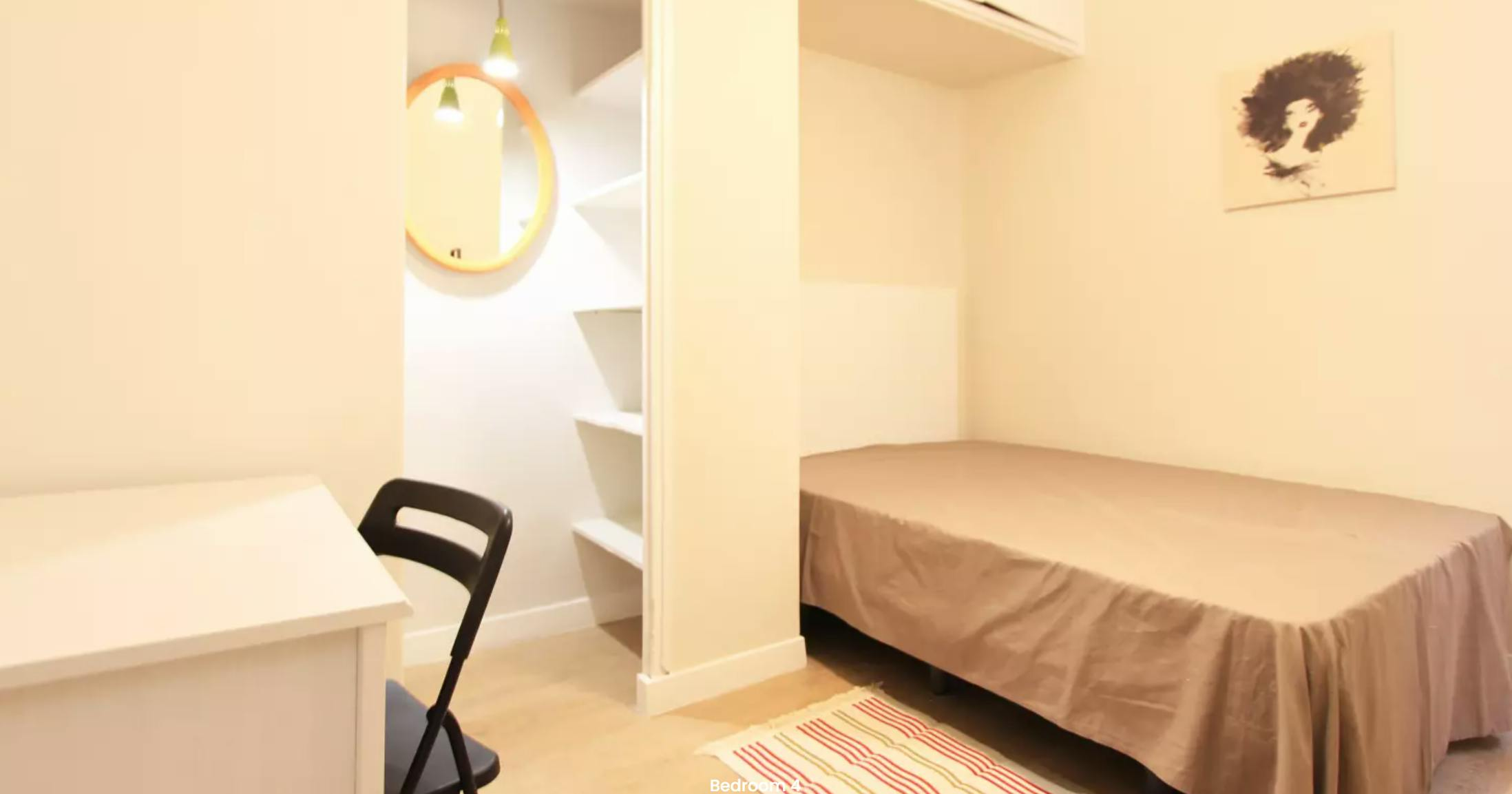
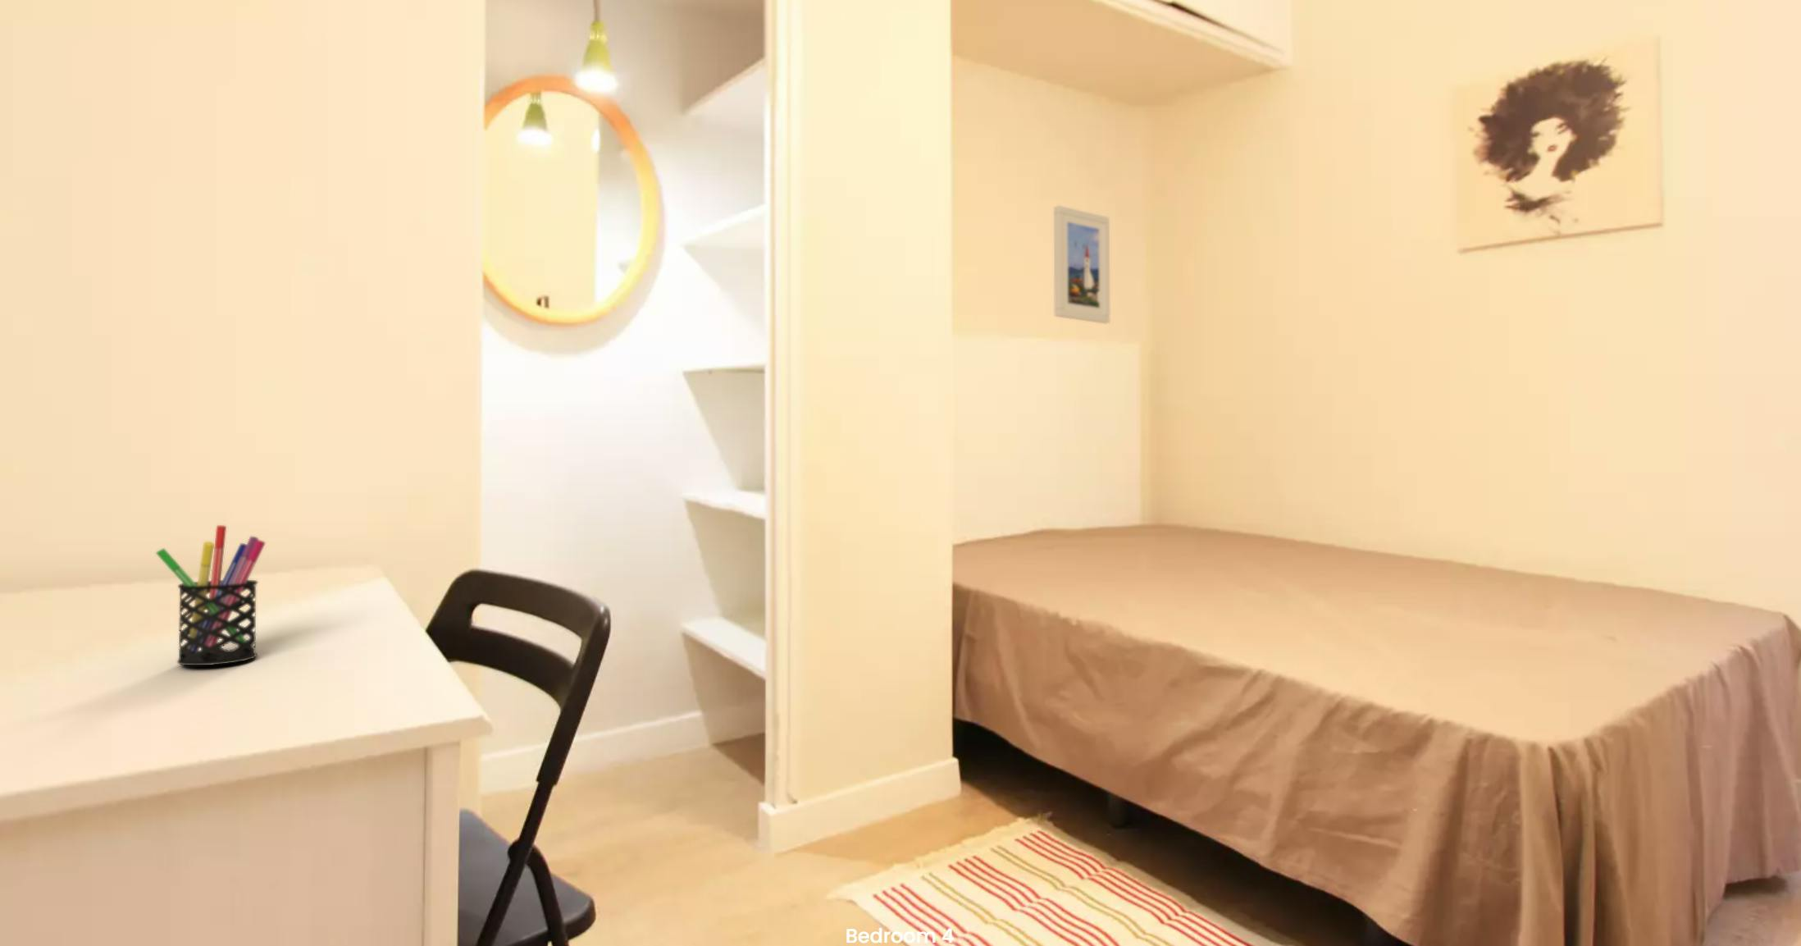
+ pen holder (210, 592)
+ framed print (1082, 266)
